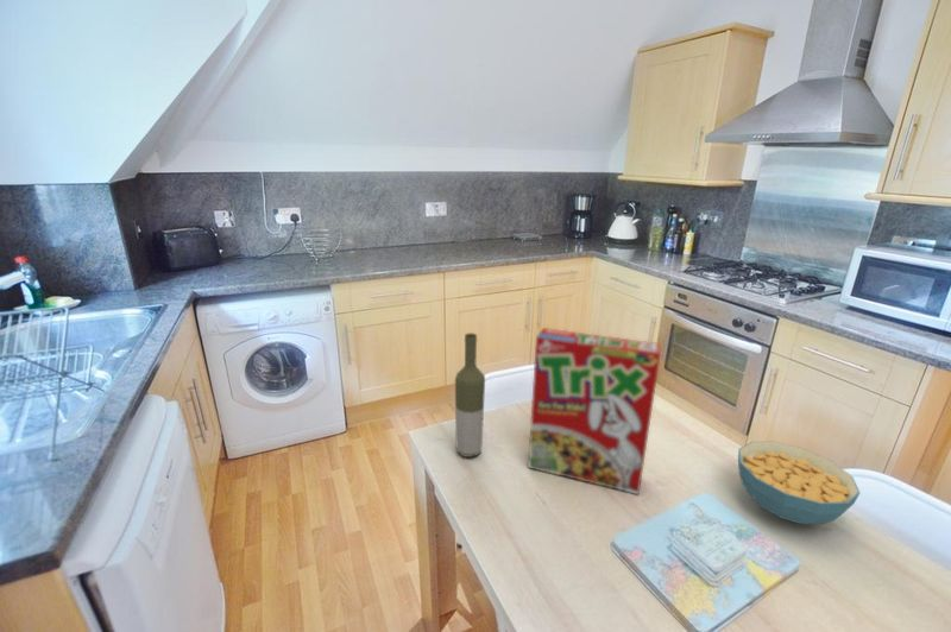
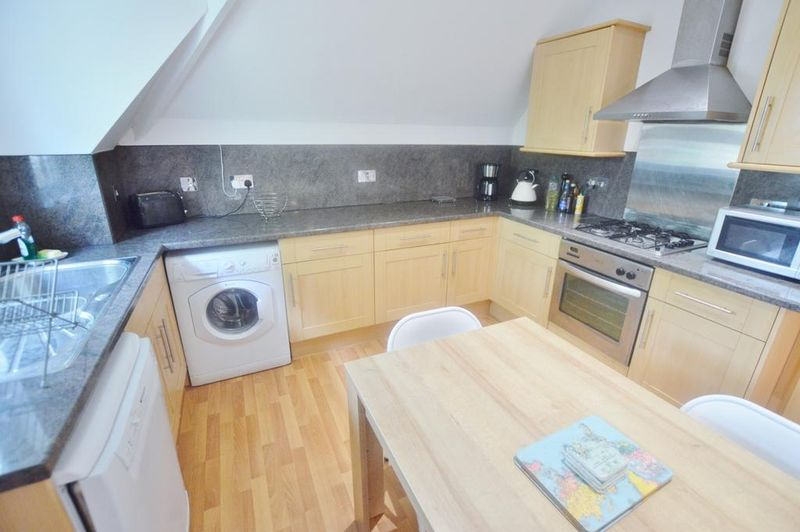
- bottle (470, 396)
- cereal bowl (789, 489)
- cereal box (590, 409)
